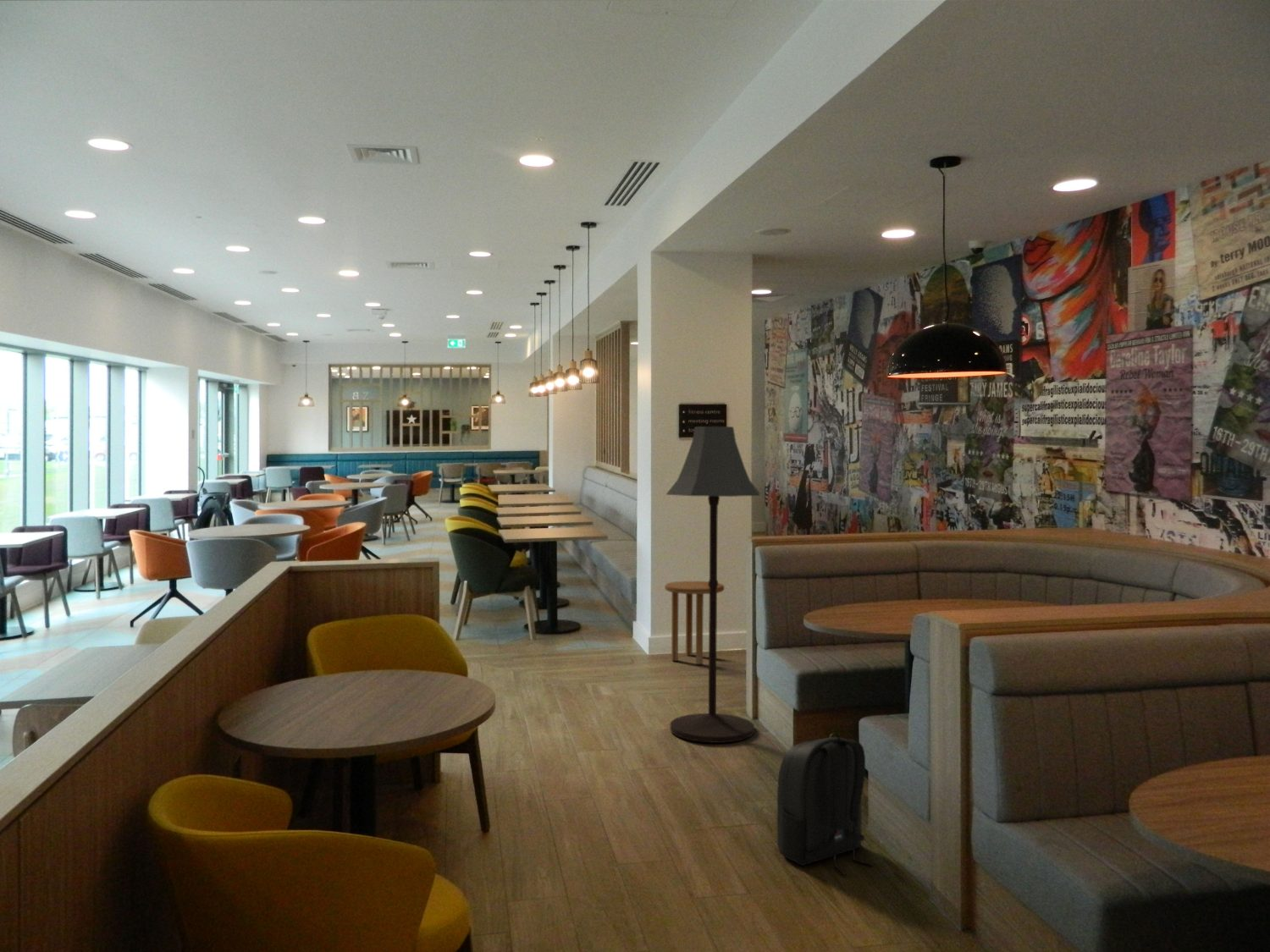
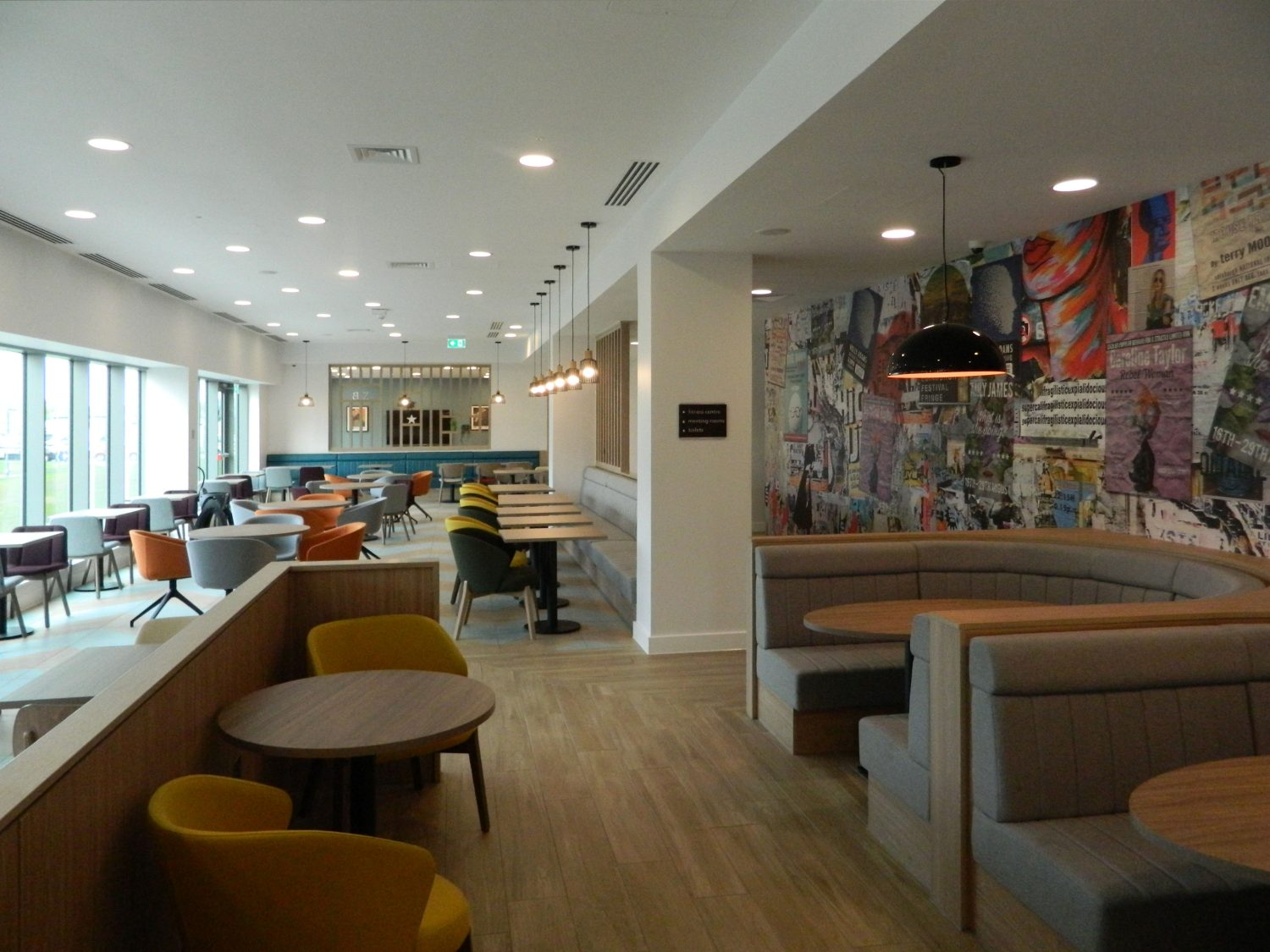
- side table (692, 622)
- backpack (828, 793)
- floor lamp (713, 579)
